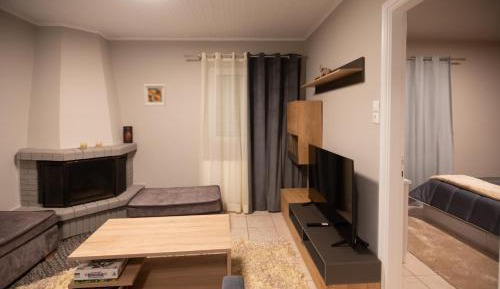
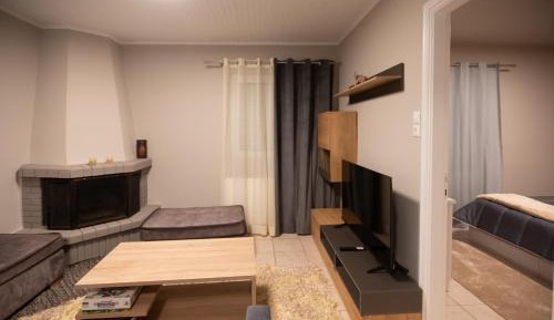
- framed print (154, 95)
